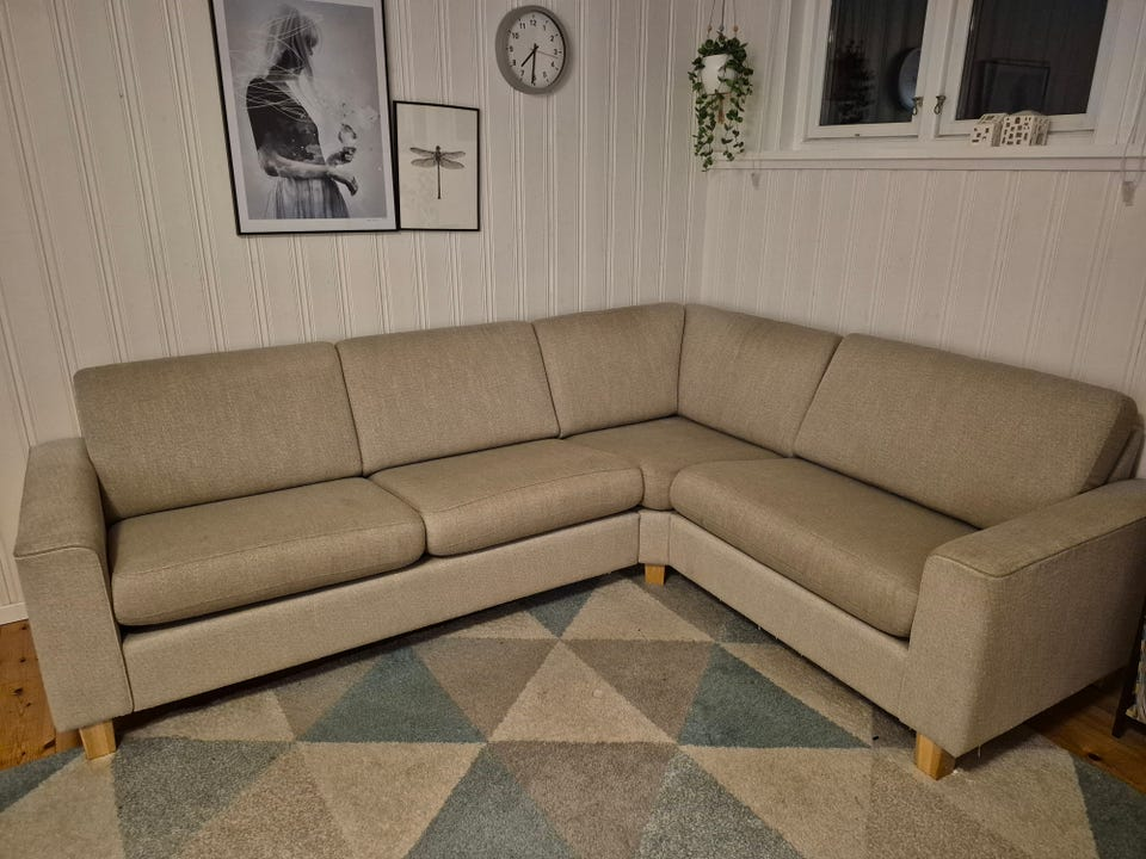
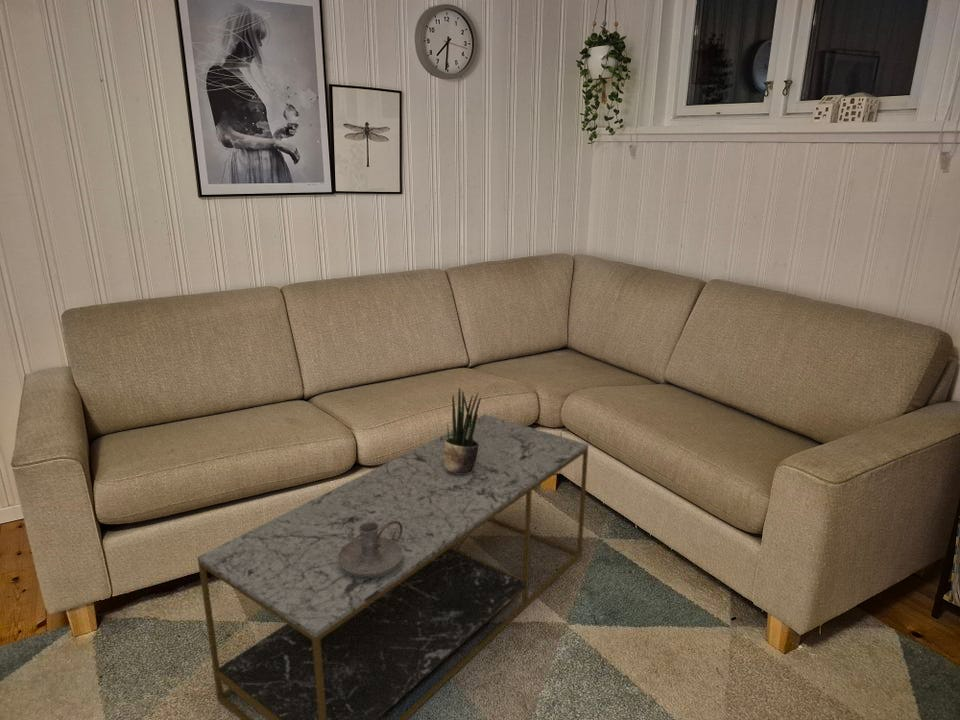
+ coffee table (426, 556)
+ potted plant (463, 428)
+ candle holder (375, 541)
